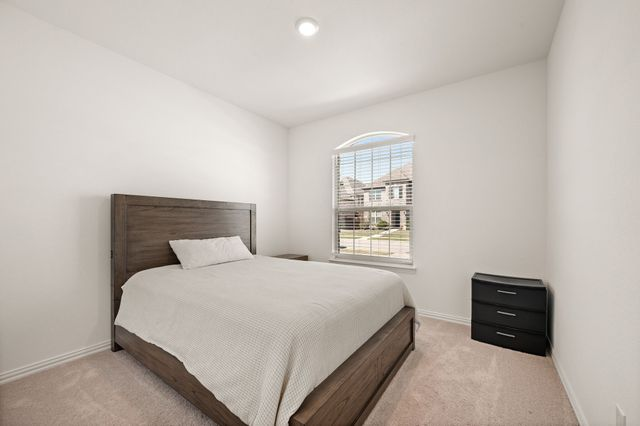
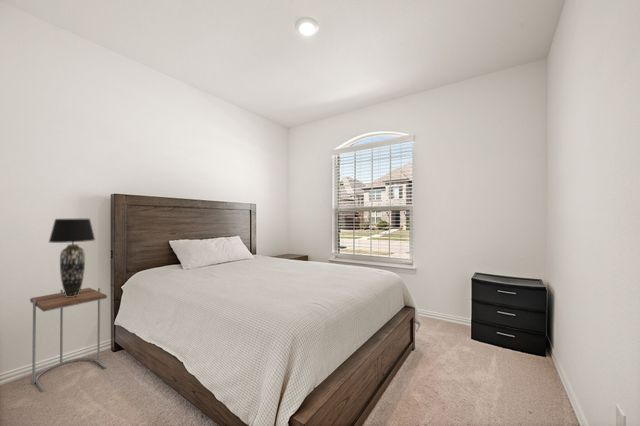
+ side table (62, 332)
+ table lamp (72, 257)
